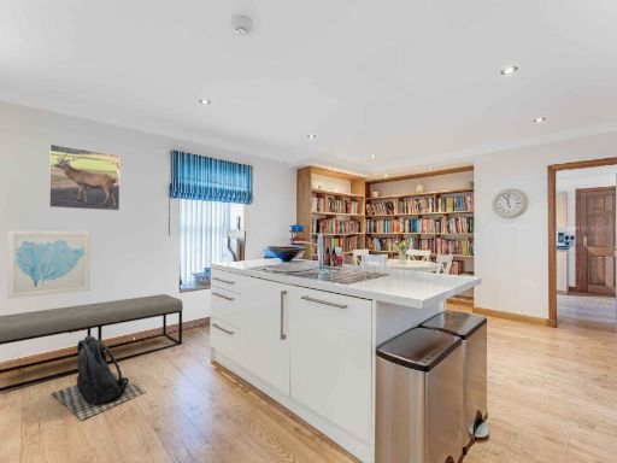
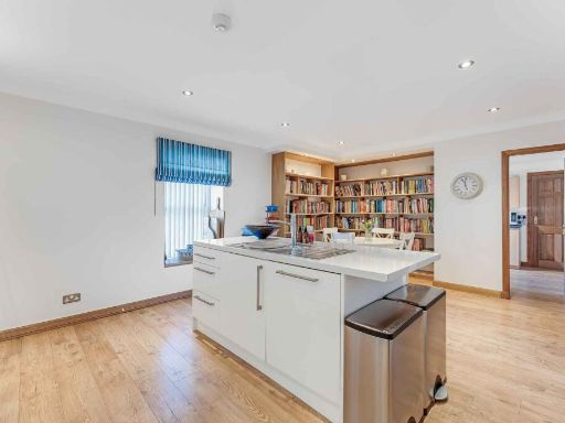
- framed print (87, 180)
- backpack (99, 362)
- bench (98, 333)
- wall art (51, 262)
